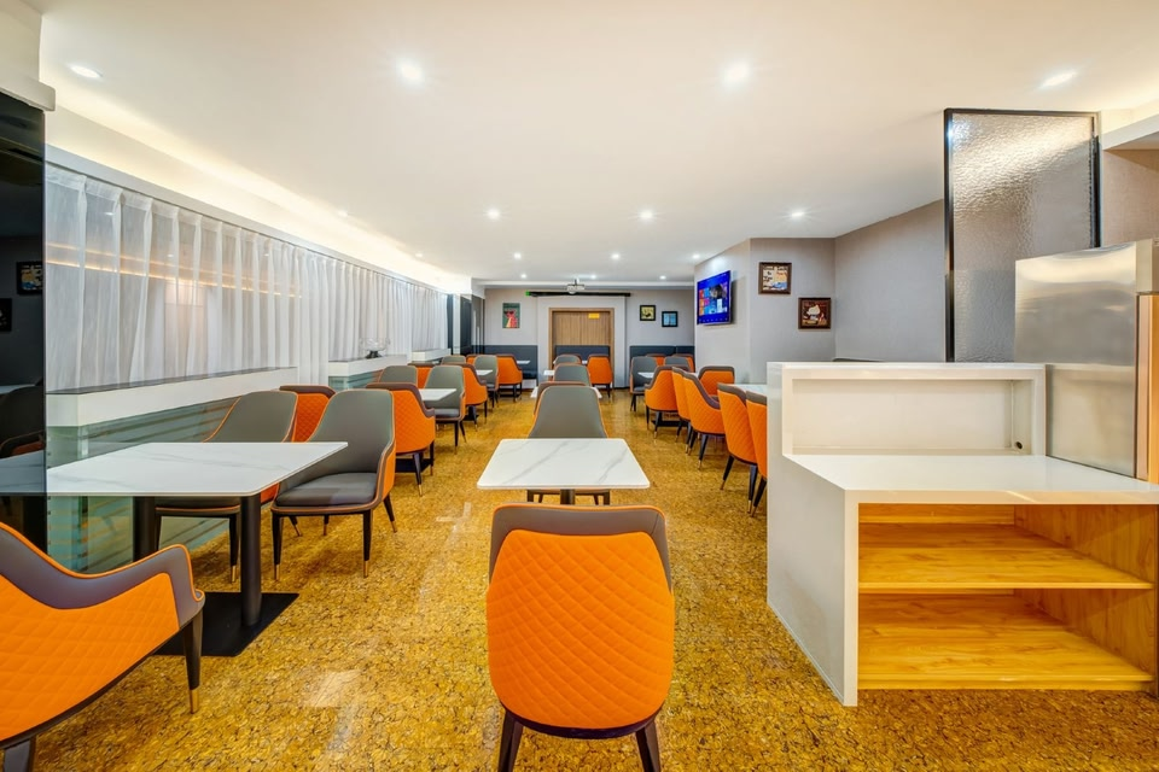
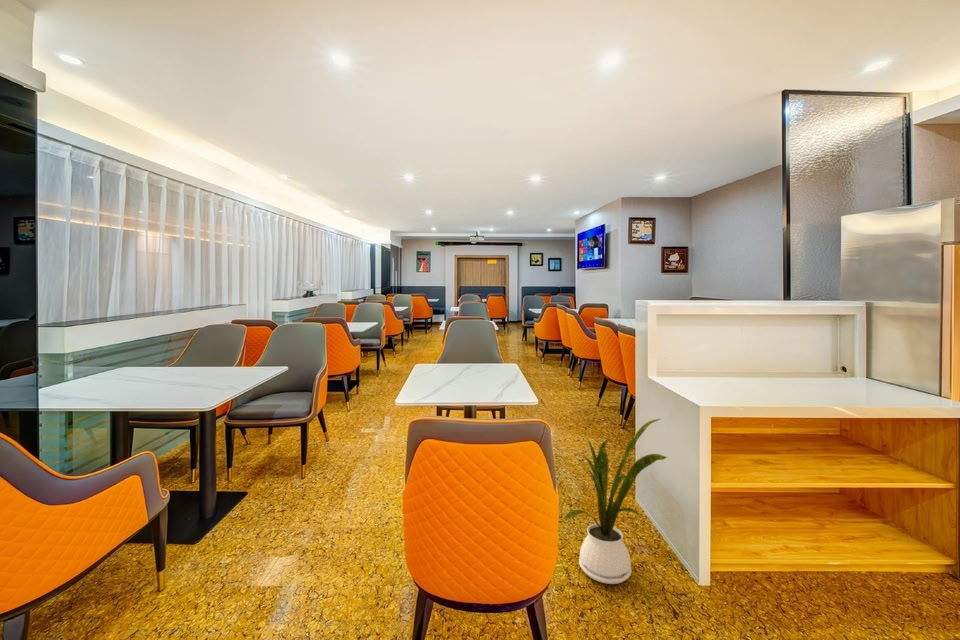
+ house plant (612, 494)
